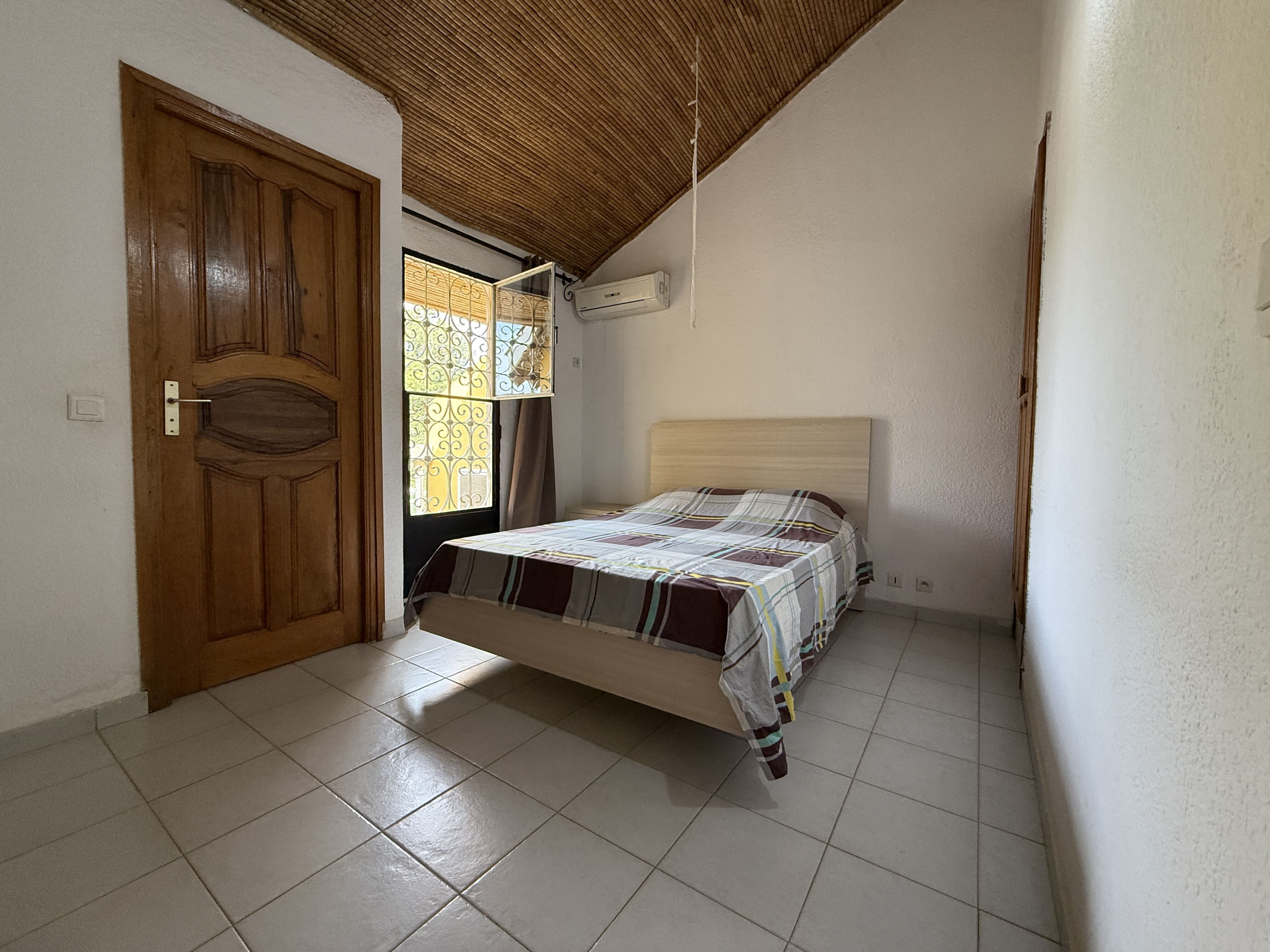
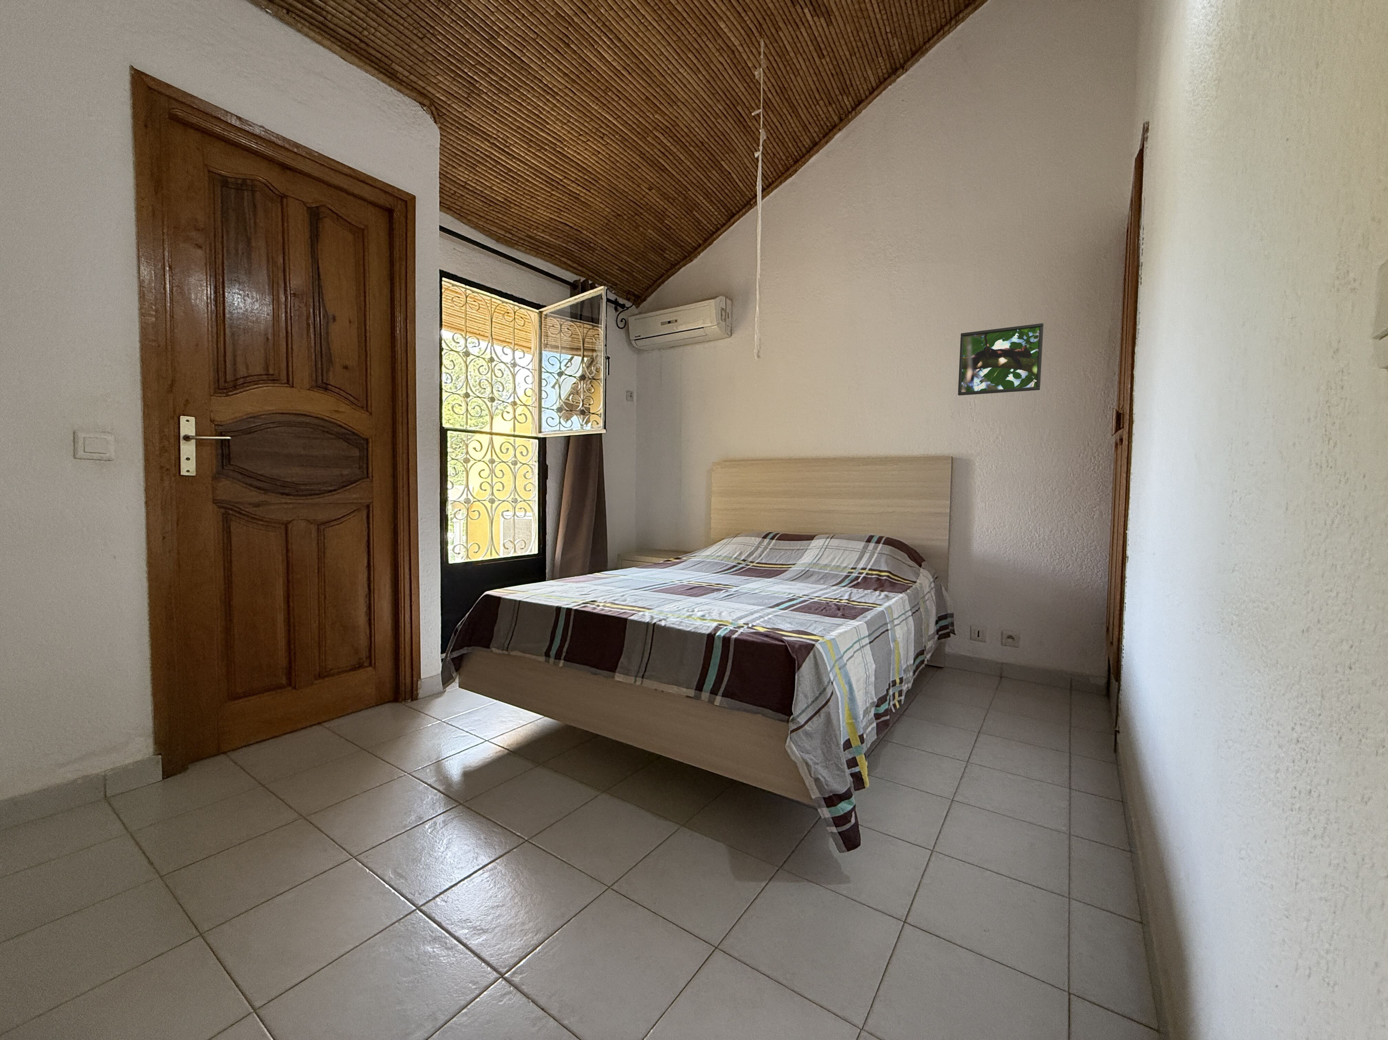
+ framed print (999, 361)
